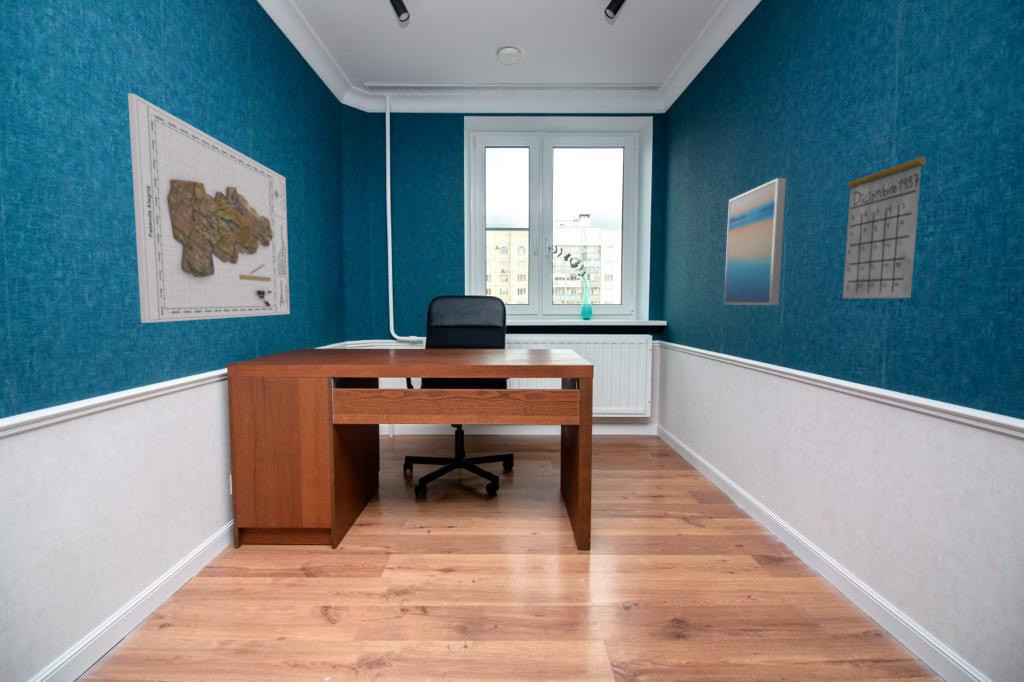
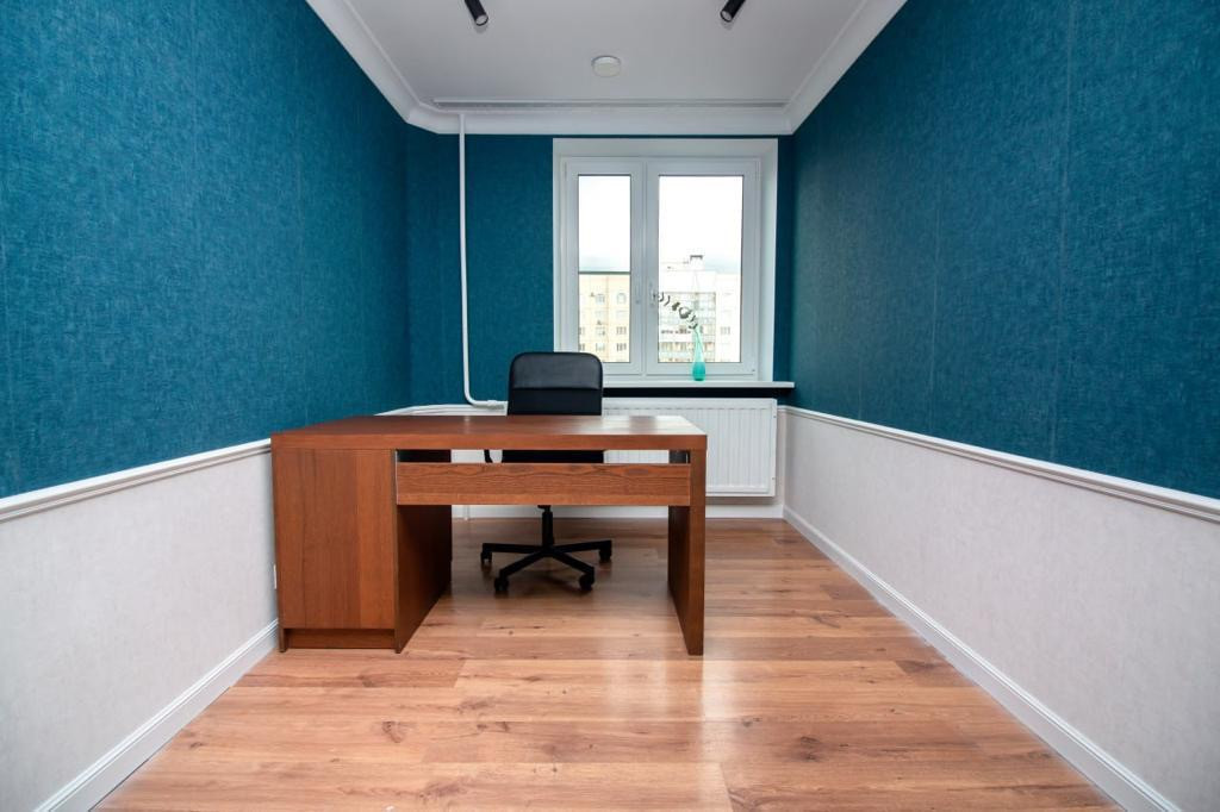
- calendar (880, 219)
- map (234, 233)
- wall art (751, 248)
